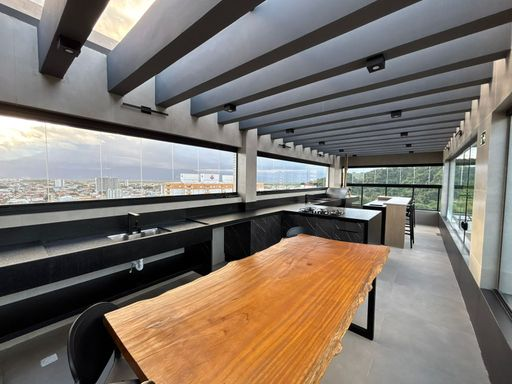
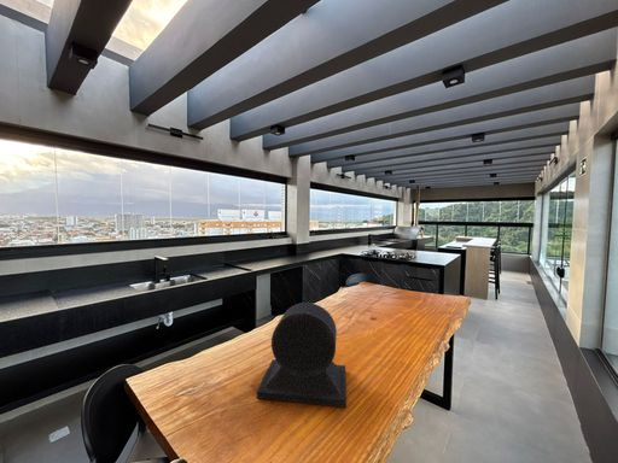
+ speaker (304, 345)
